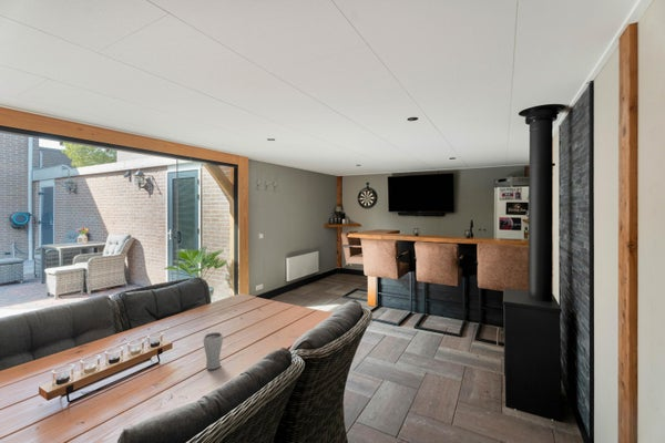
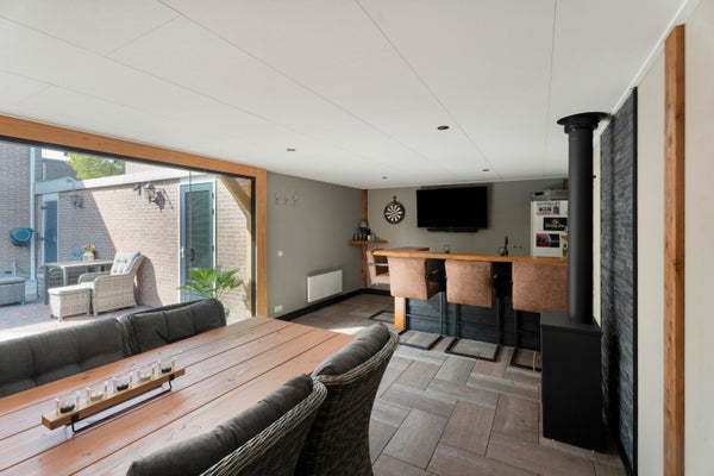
- drinking glass (213, 351)
